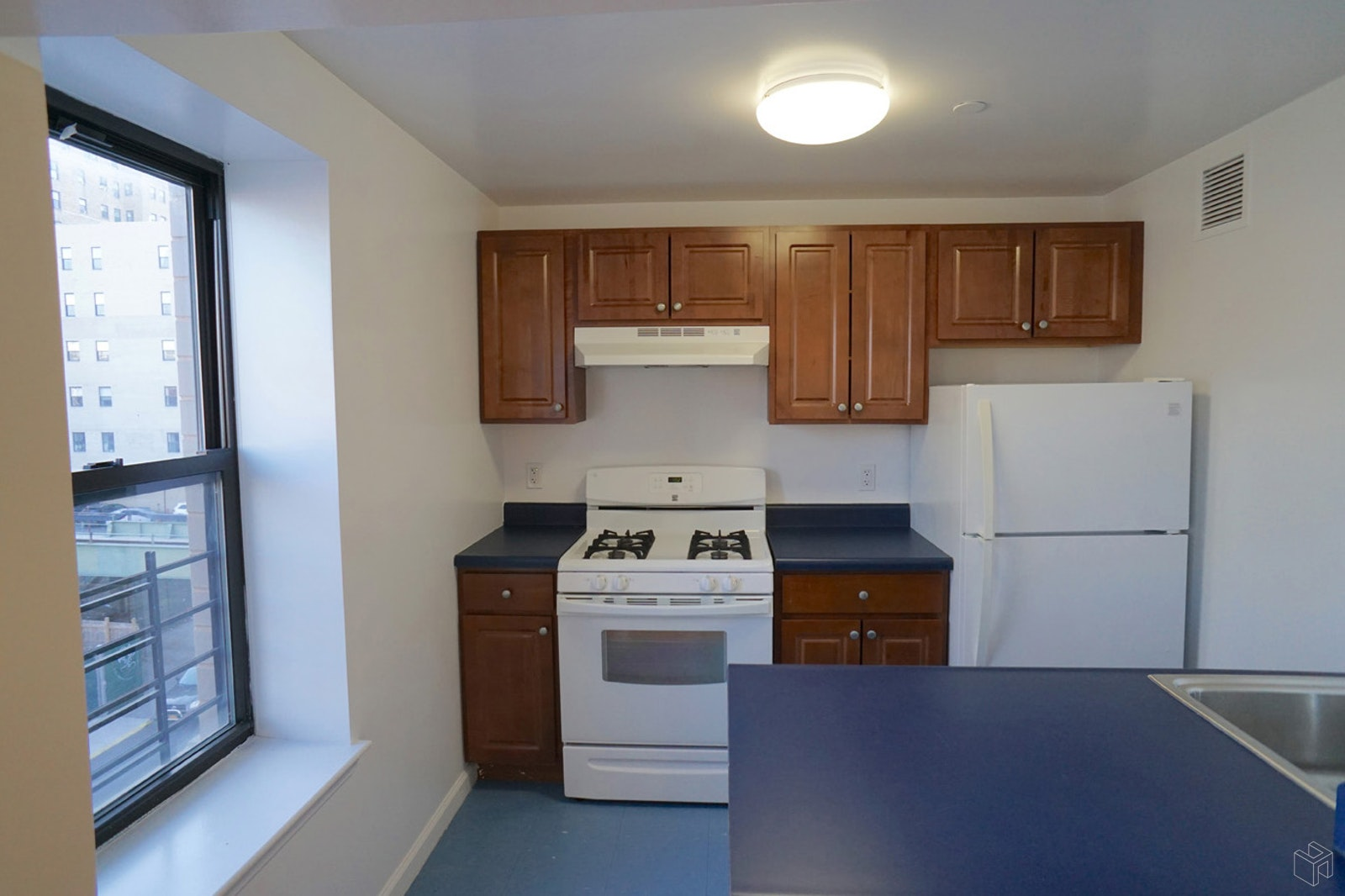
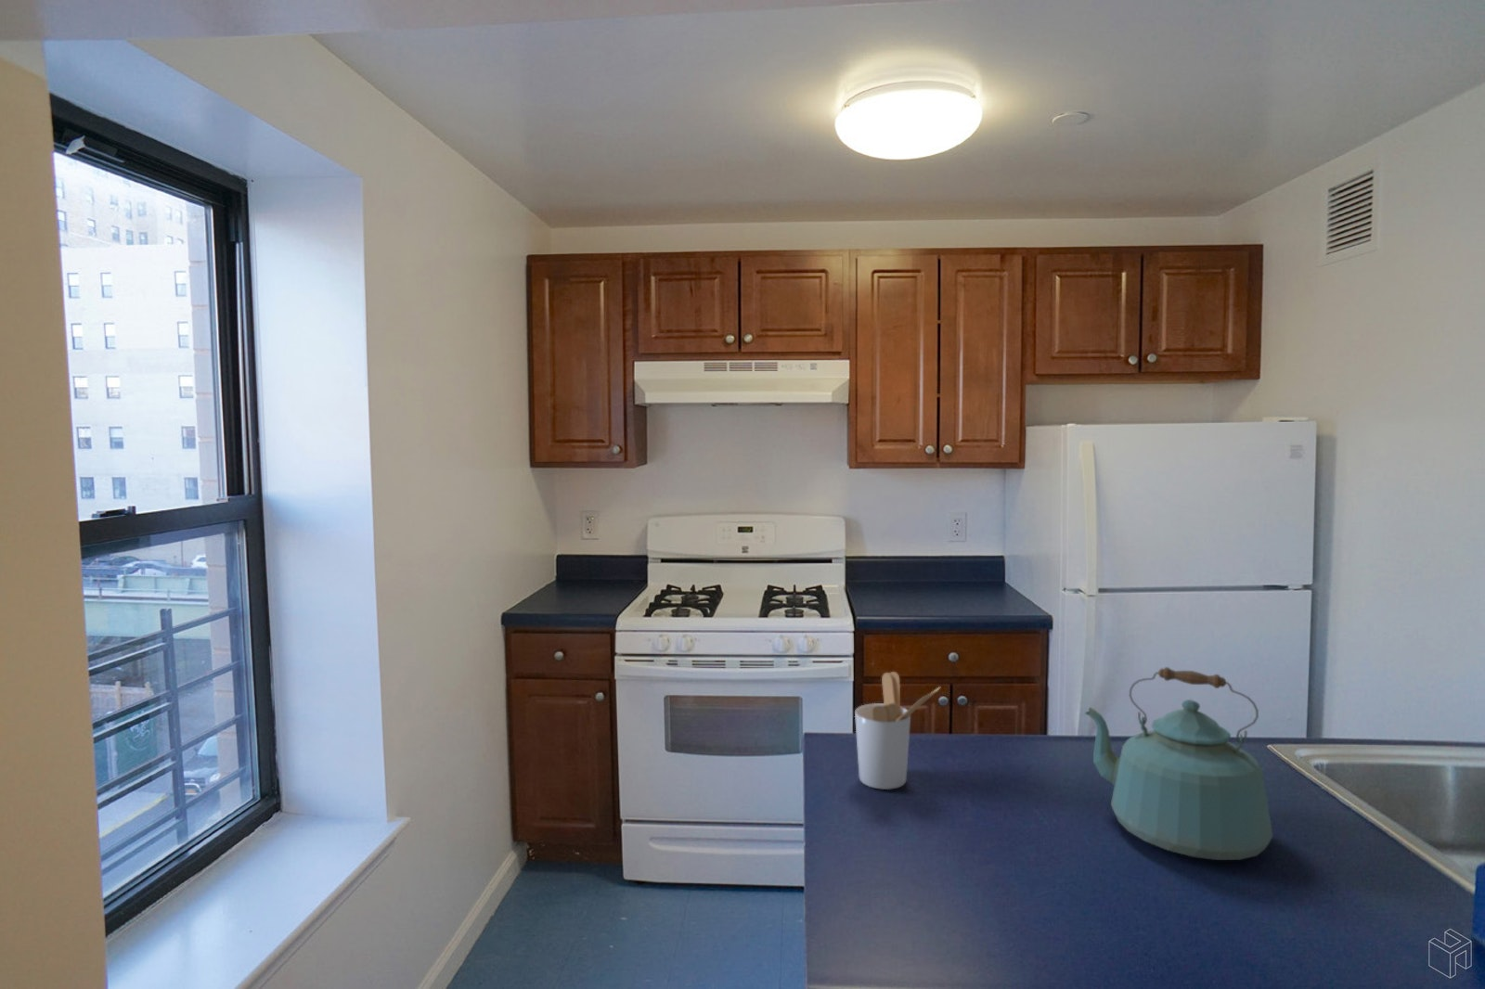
+ kettle (1174, 747)
+ utensil holder (897, 731)
